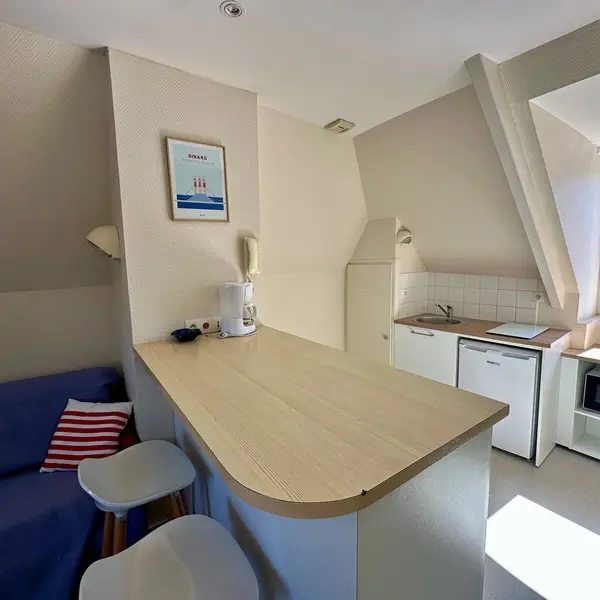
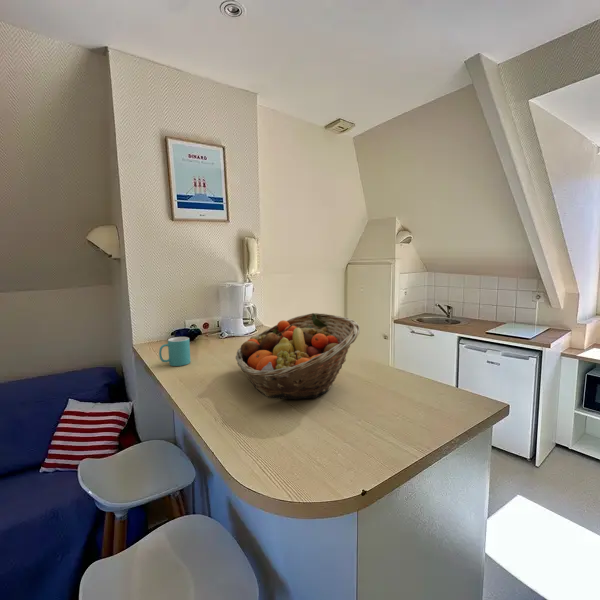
+ mug (174, 351)
+ fruit basket (295, 350)
